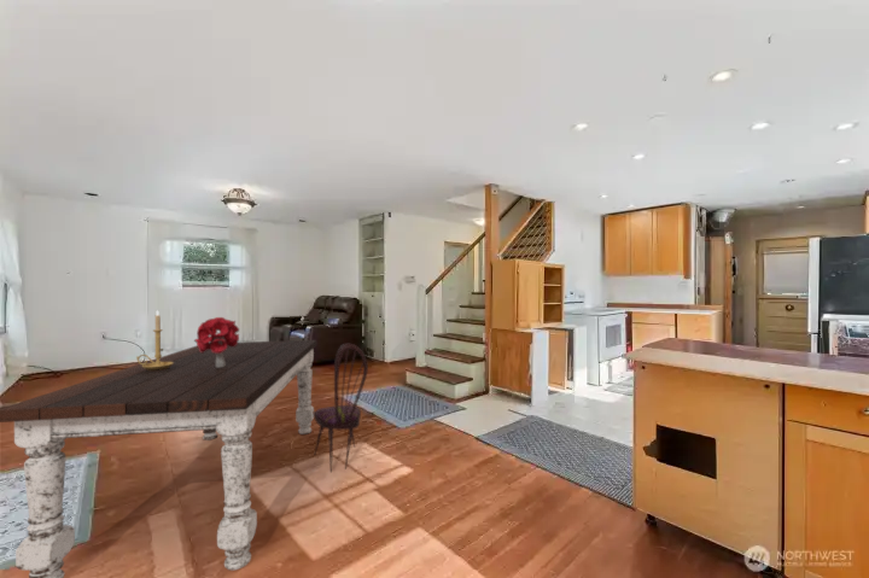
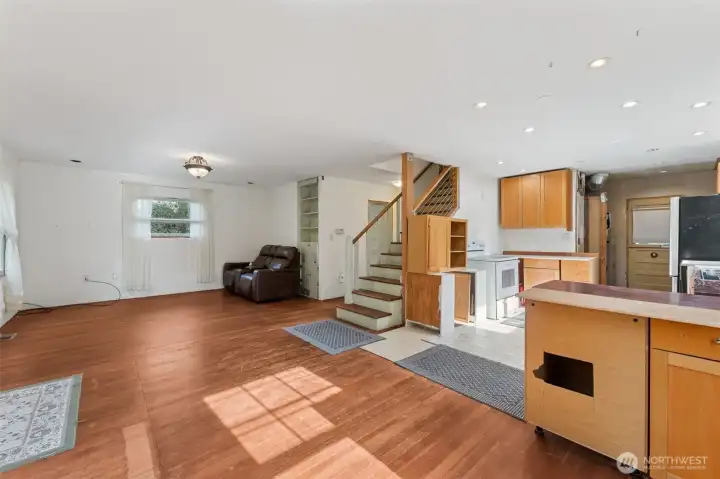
- bouquet (218, 341)
- dining table (220, 421)
- dining chair (342, 401)
- candle holder (156, 339)
